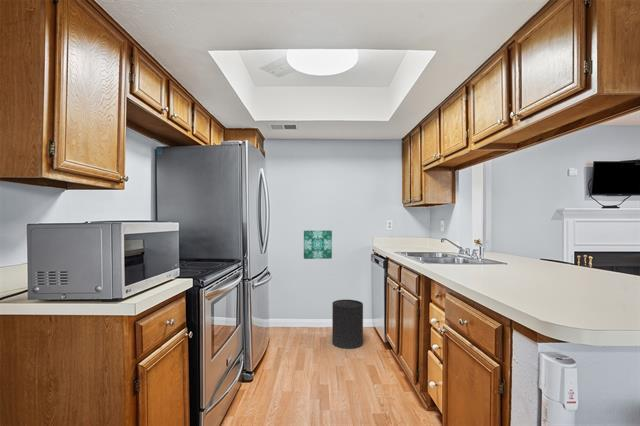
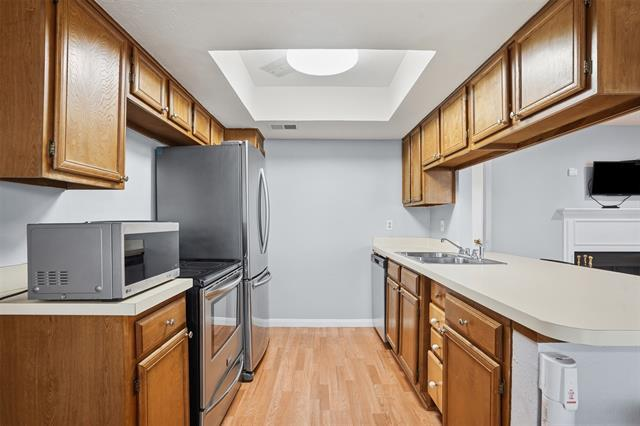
- wall art (317, 244)
- trash can (347, 323)
